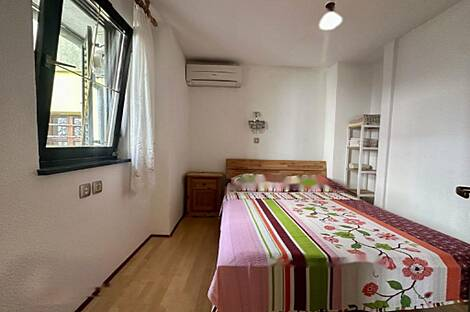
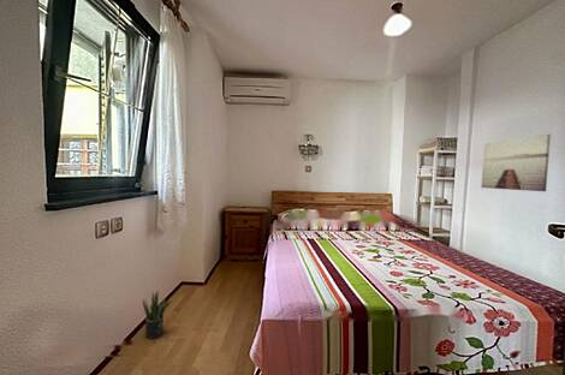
+ wall art (511, 163)
+ potted plant (156, 312)
